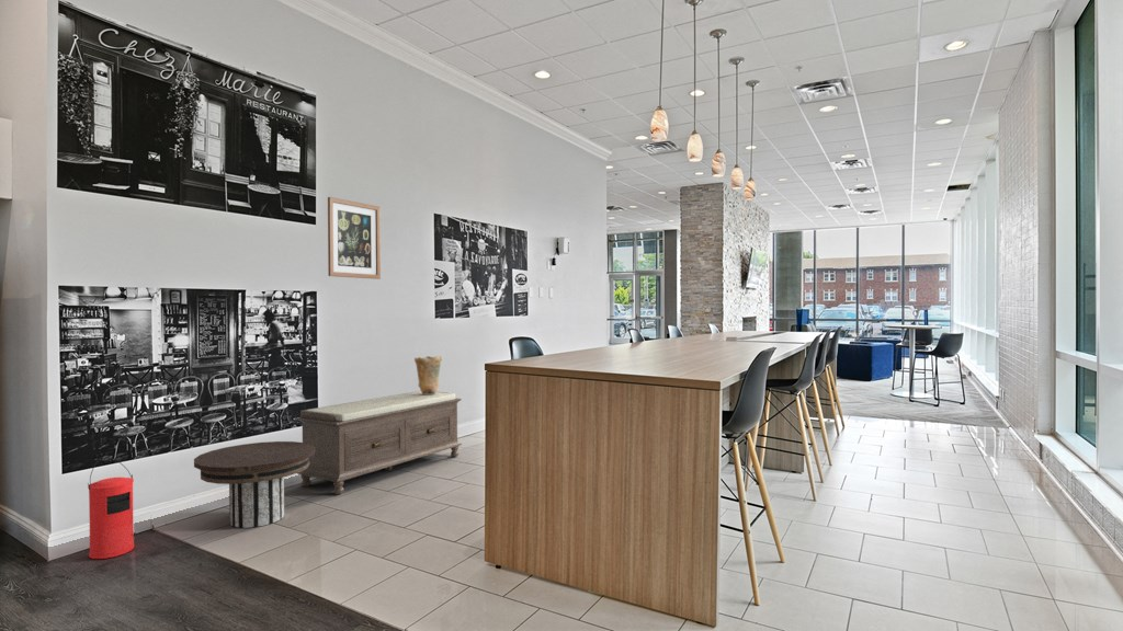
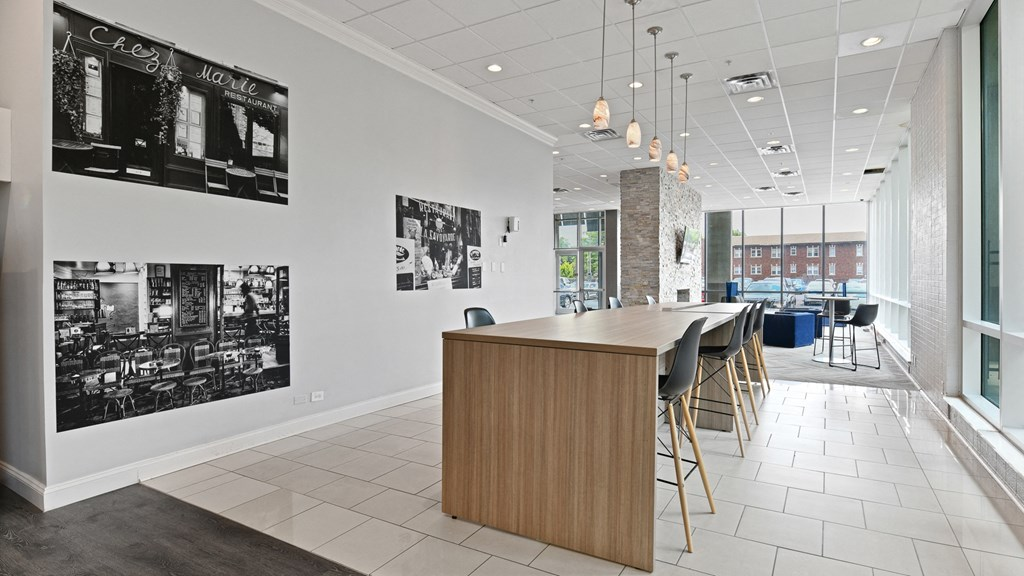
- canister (111, 505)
- bench (386, 435)
- side table (257, 485)
- vase (428, 375)
- wall art (354, 239)
